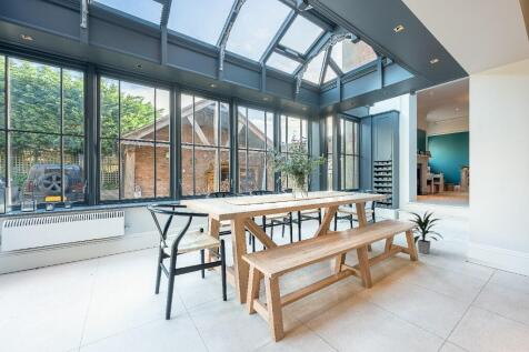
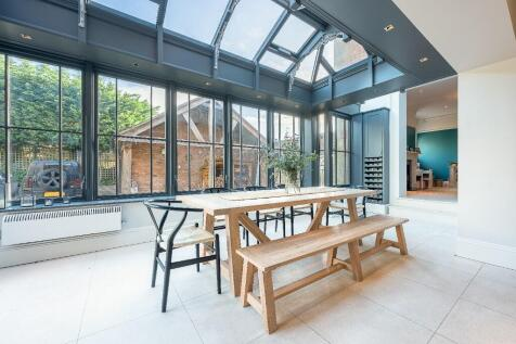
- indoor plant (422, 230)
